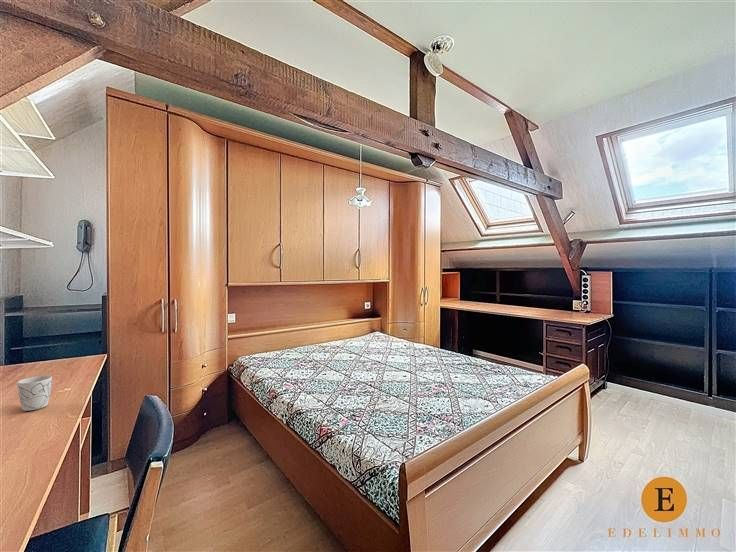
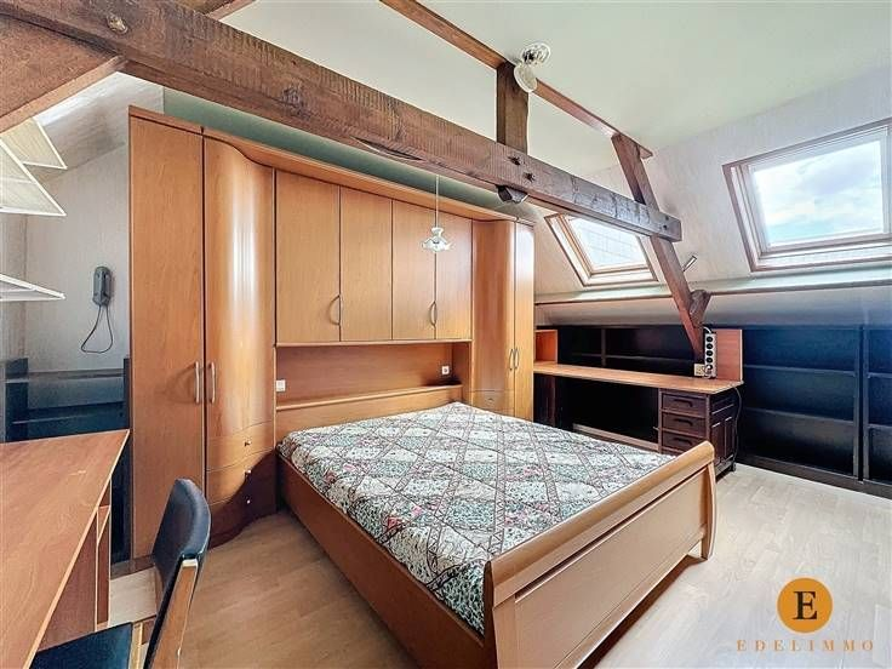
- mug (33, 392)
